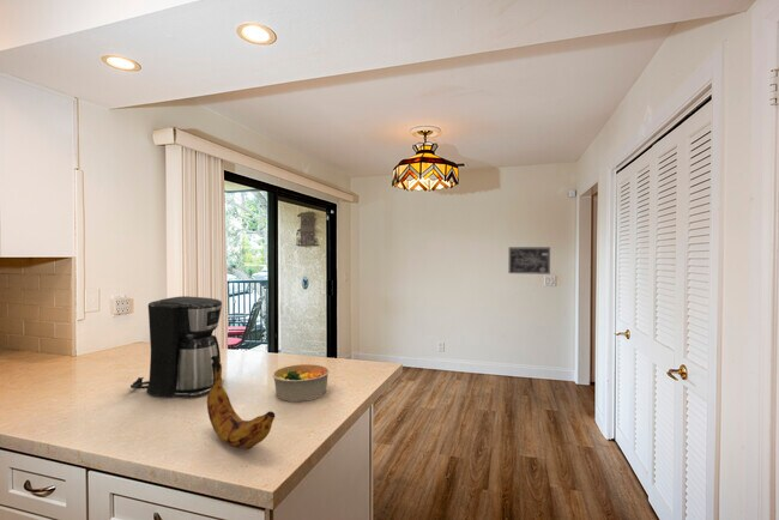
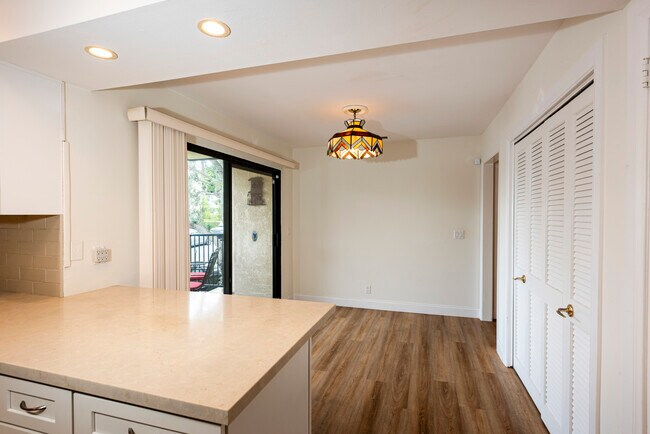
- bowl (301, 380)
- wall art (529, 260)
- banana (230, 403)
- coffee maker (183, 341)
